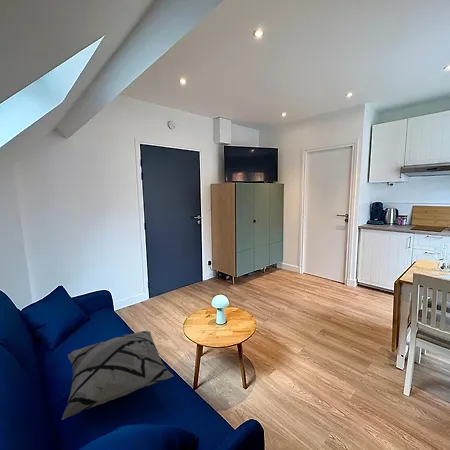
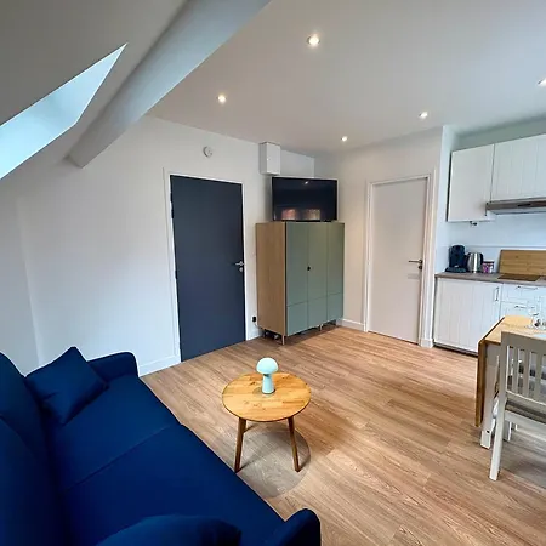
- decorative pillow (116, 364)
